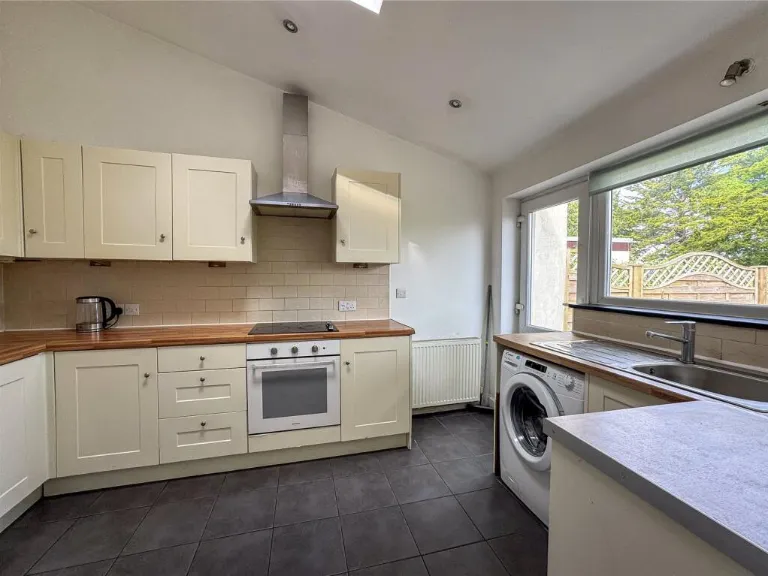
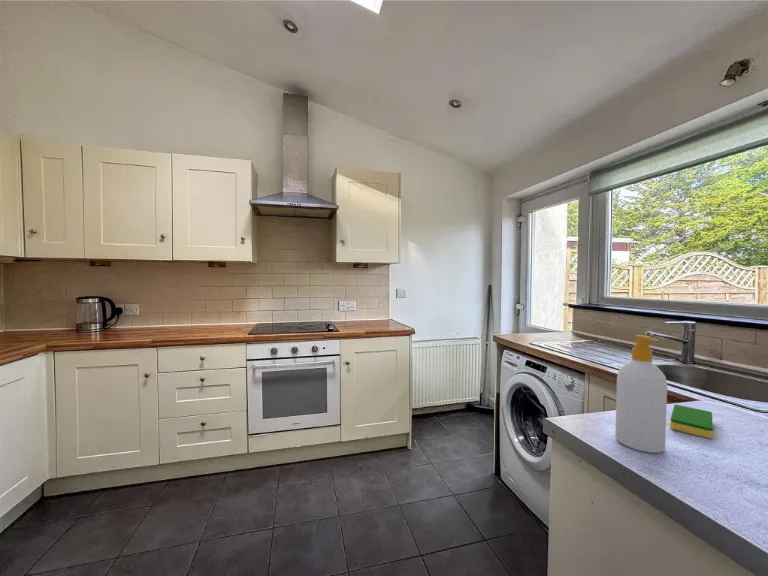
+ soap bottle (642, 390)
+ dish sponge (691, 420)
